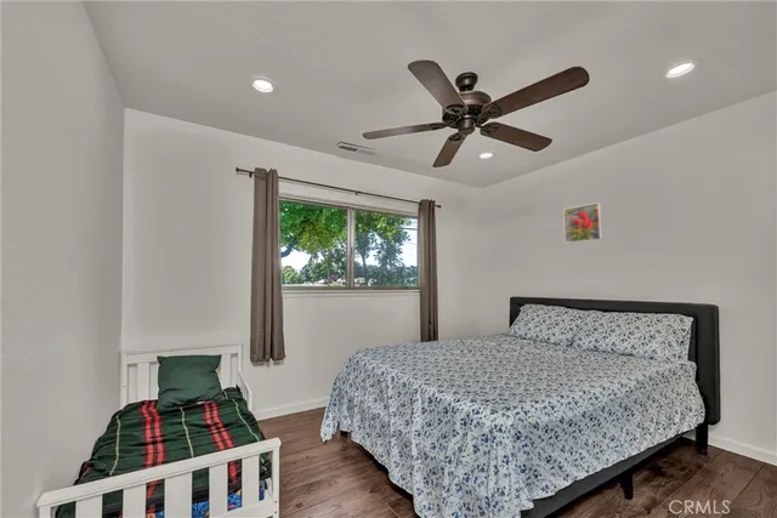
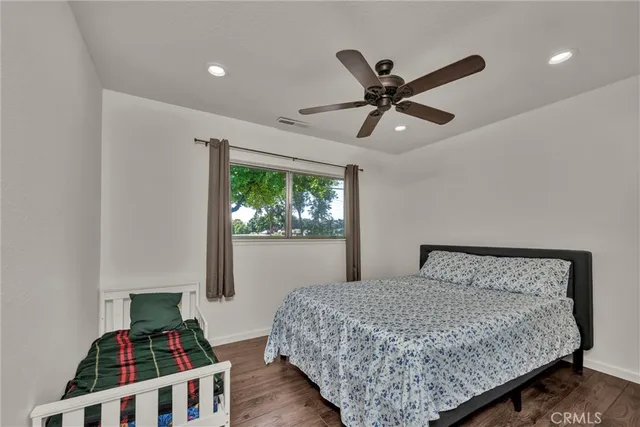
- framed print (582, 223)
